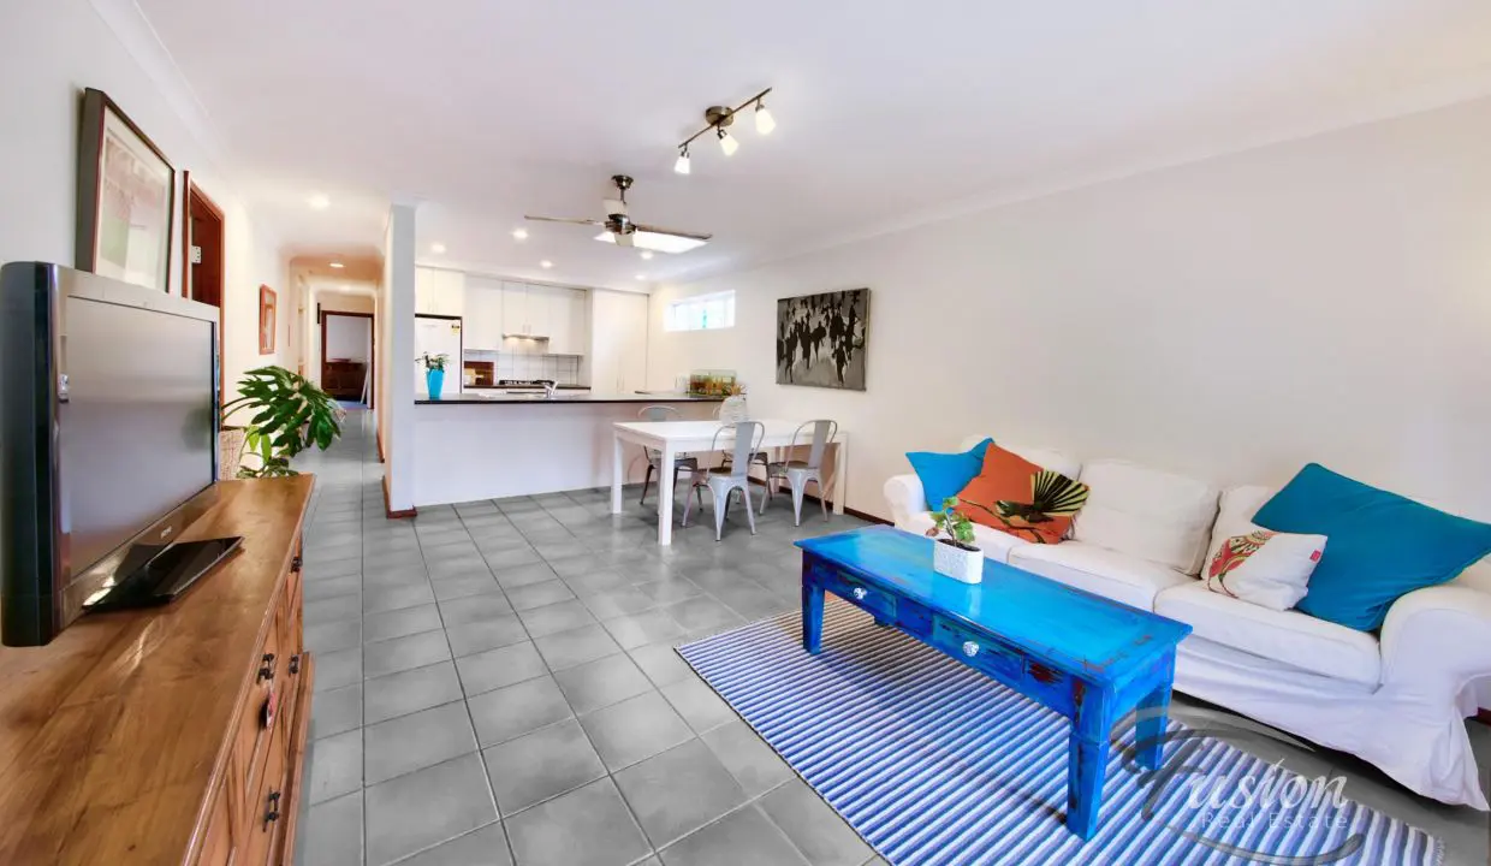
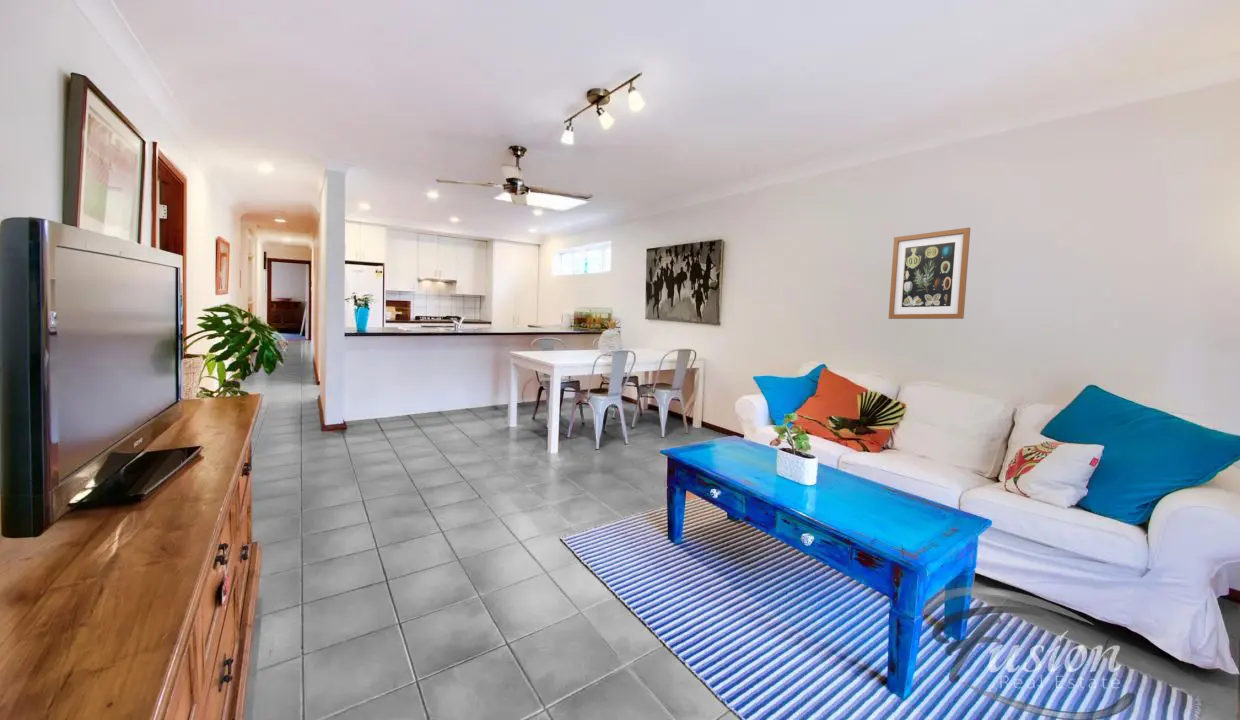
+ wall art (927, 276)
